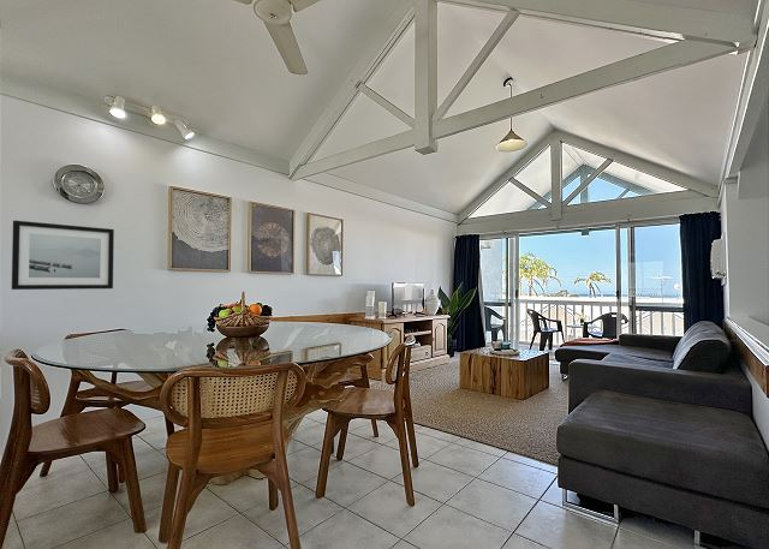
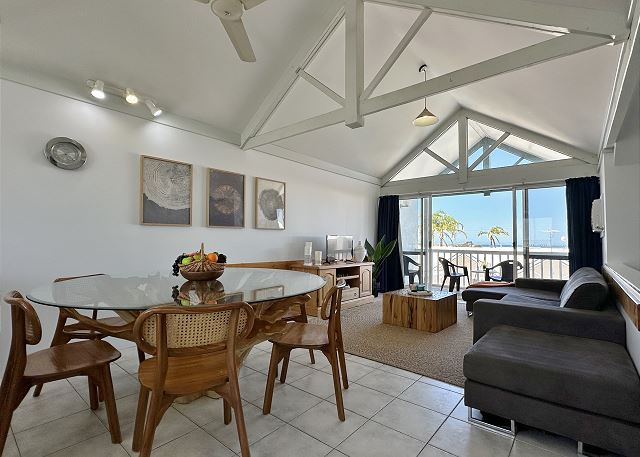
- wall art (66, 257)
